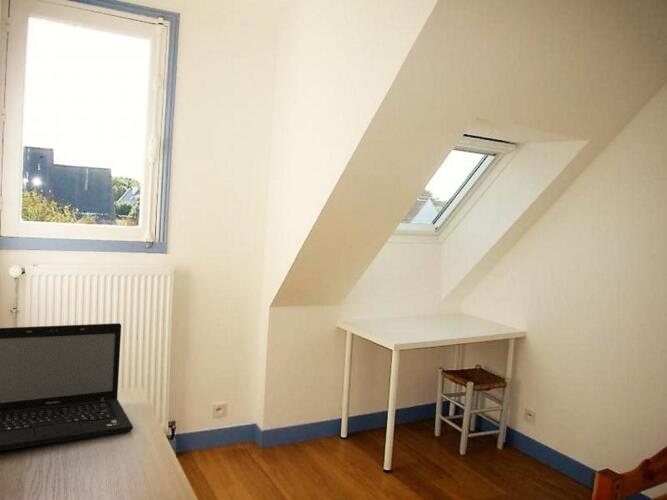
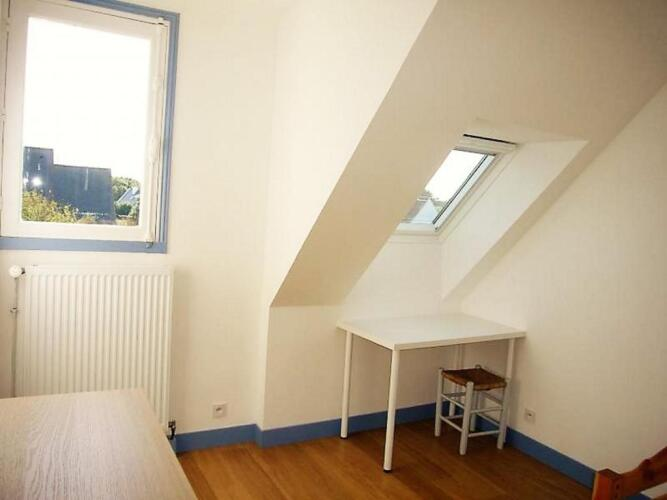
- laptop (57, 381)
